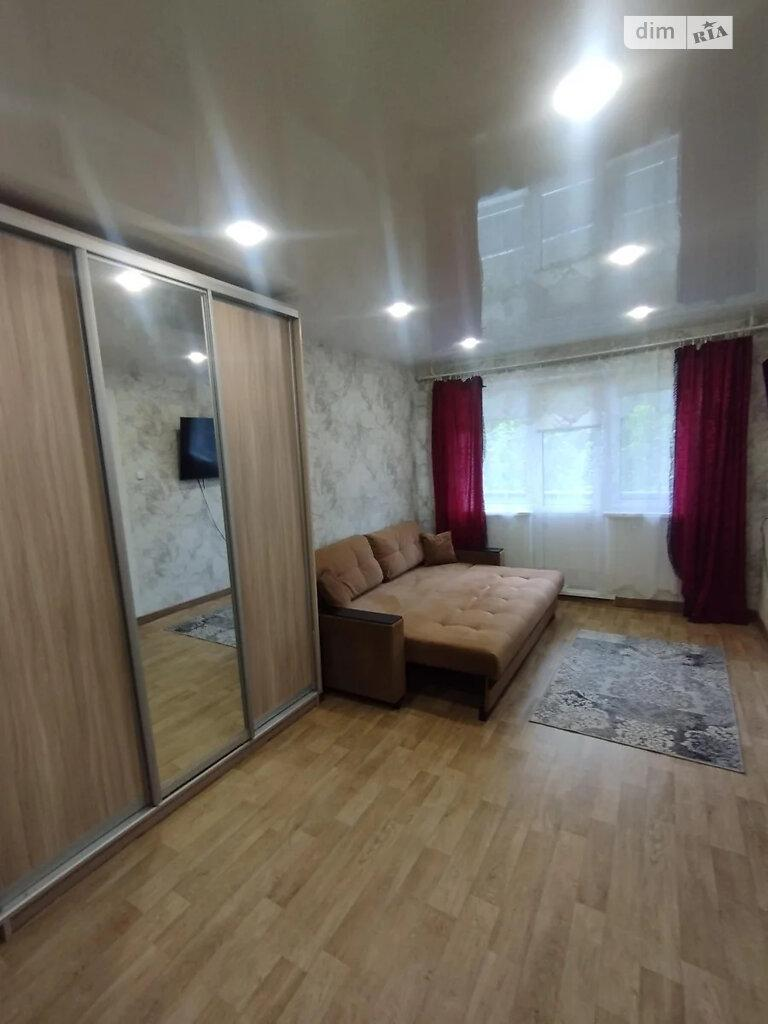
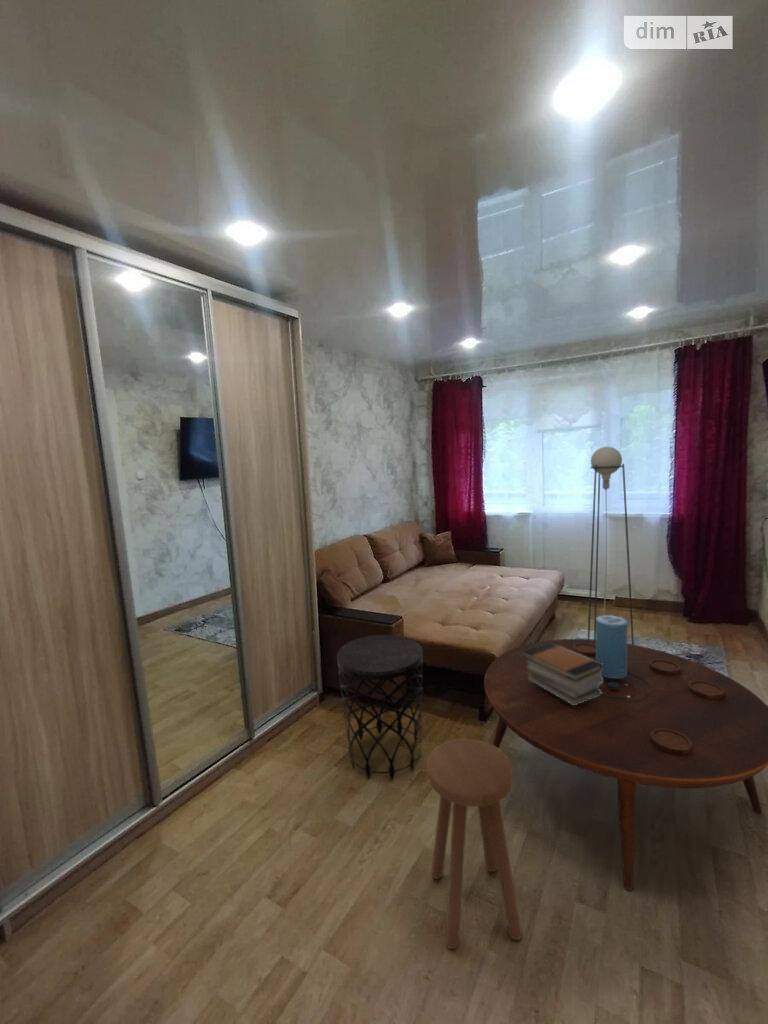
+ floor lamp (591, 563)
+ coffee table (612, 733)
+ book stack (562, 676)
+ decorative vase (611, 649)
+ side table (383, 704)
+ stool (464, 835)
